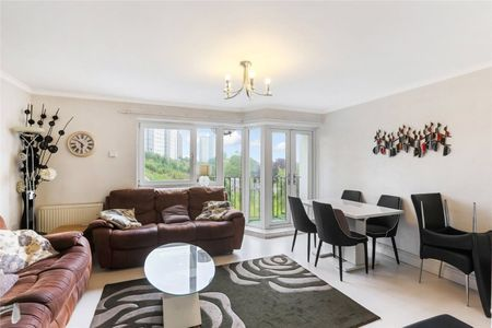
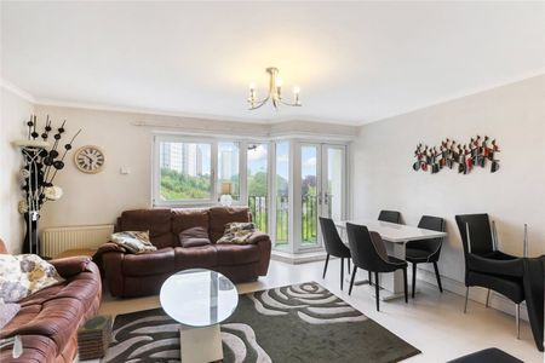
+ book stack (94, 335)
